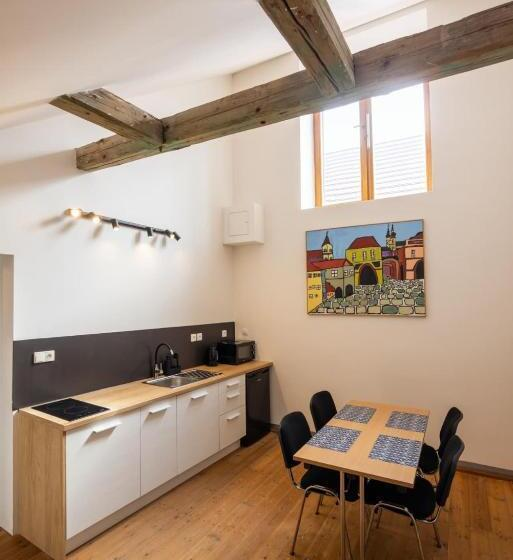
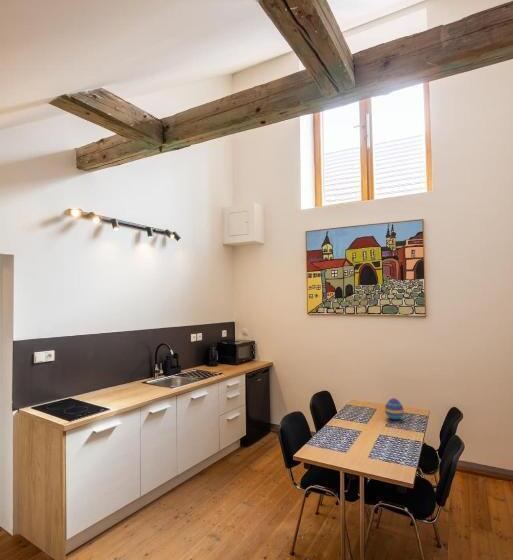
+ decorative egg (394, 408)
